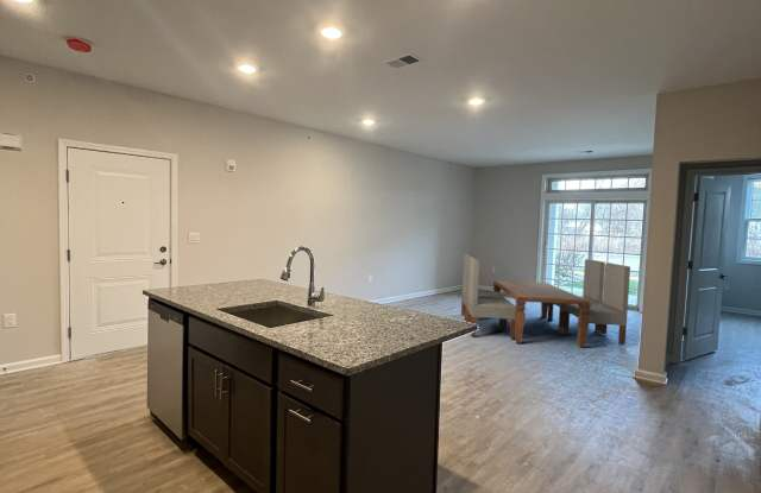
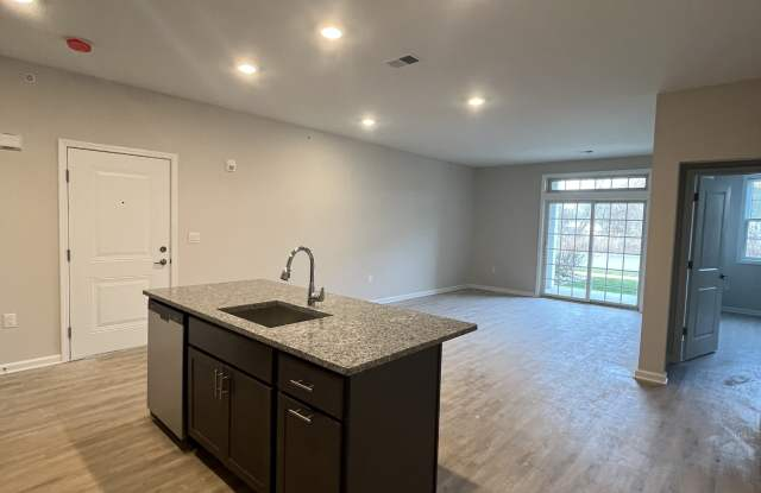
- dining table (535, 293)
